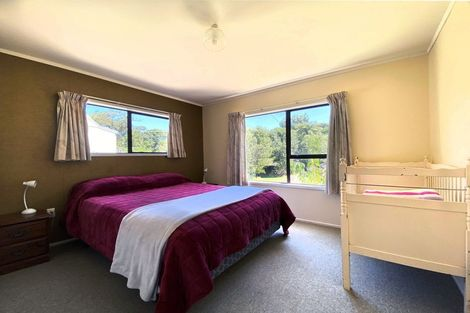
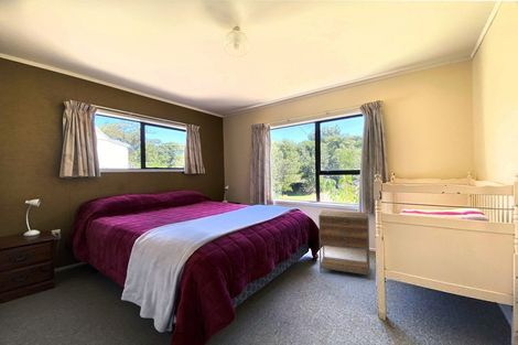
+ nightstand (344, 241)
